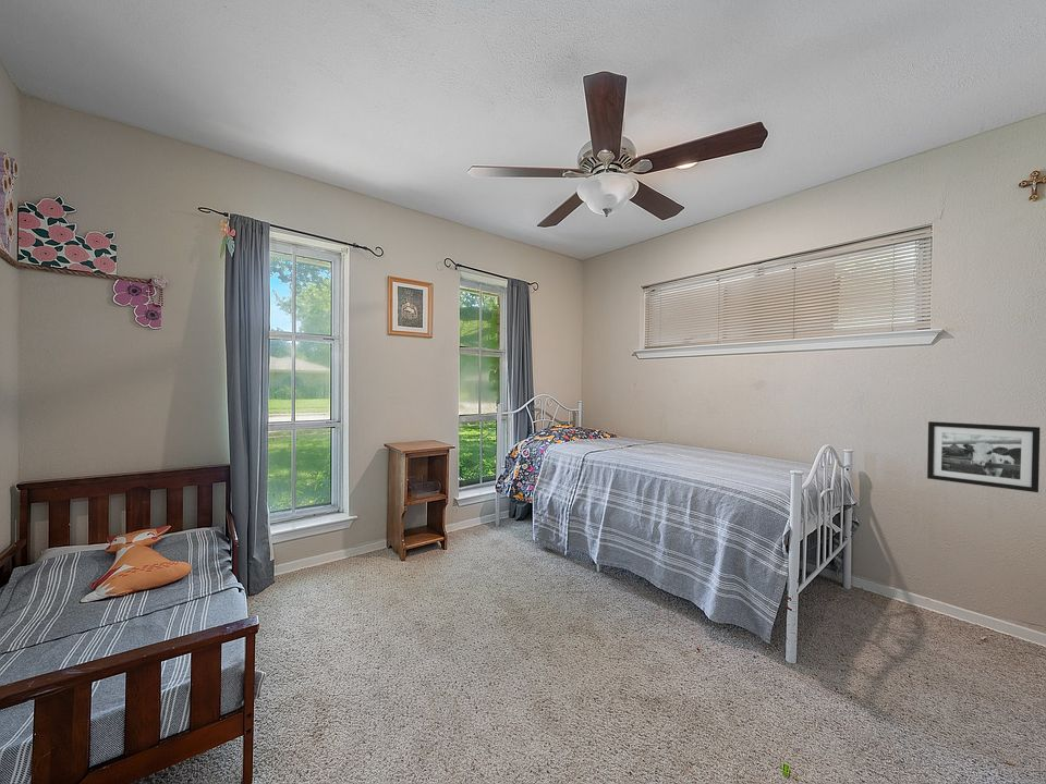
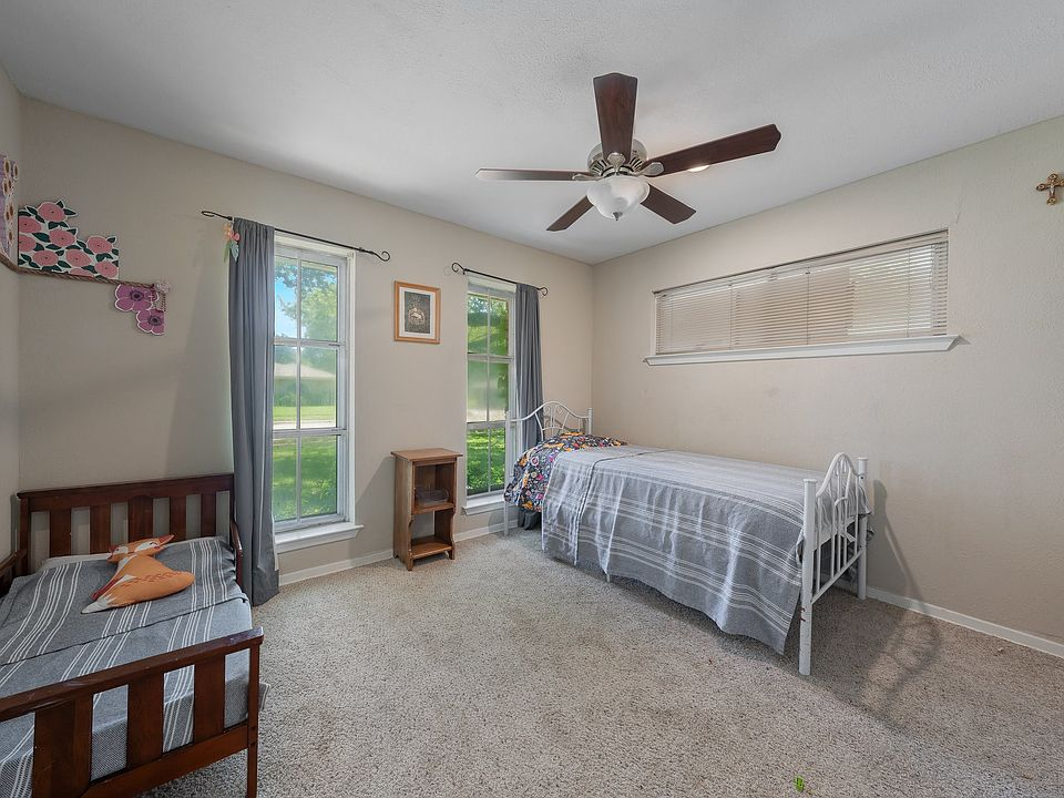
- picture frame (980, 454)
